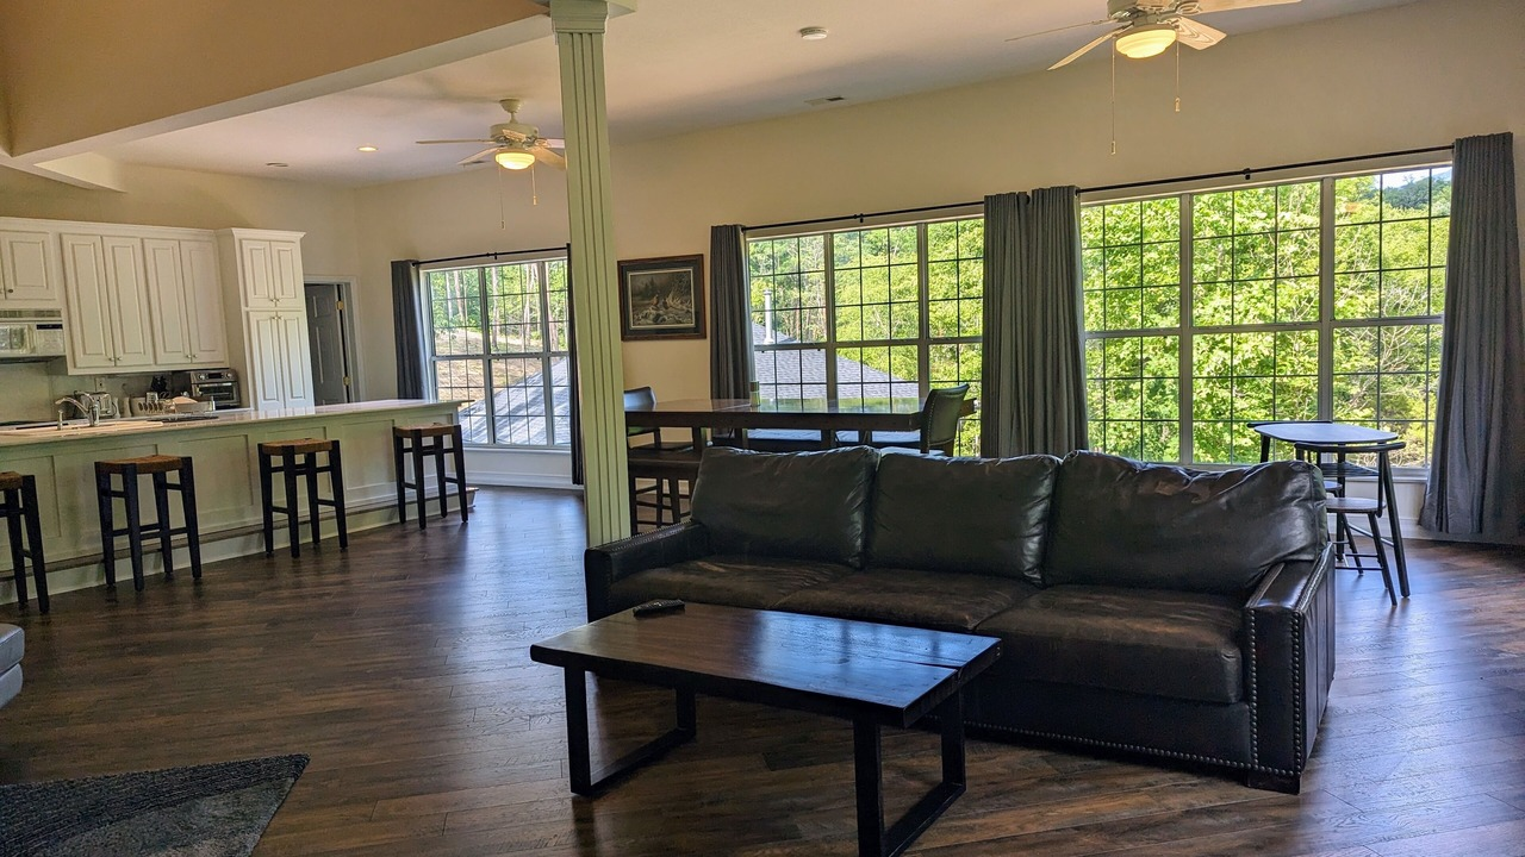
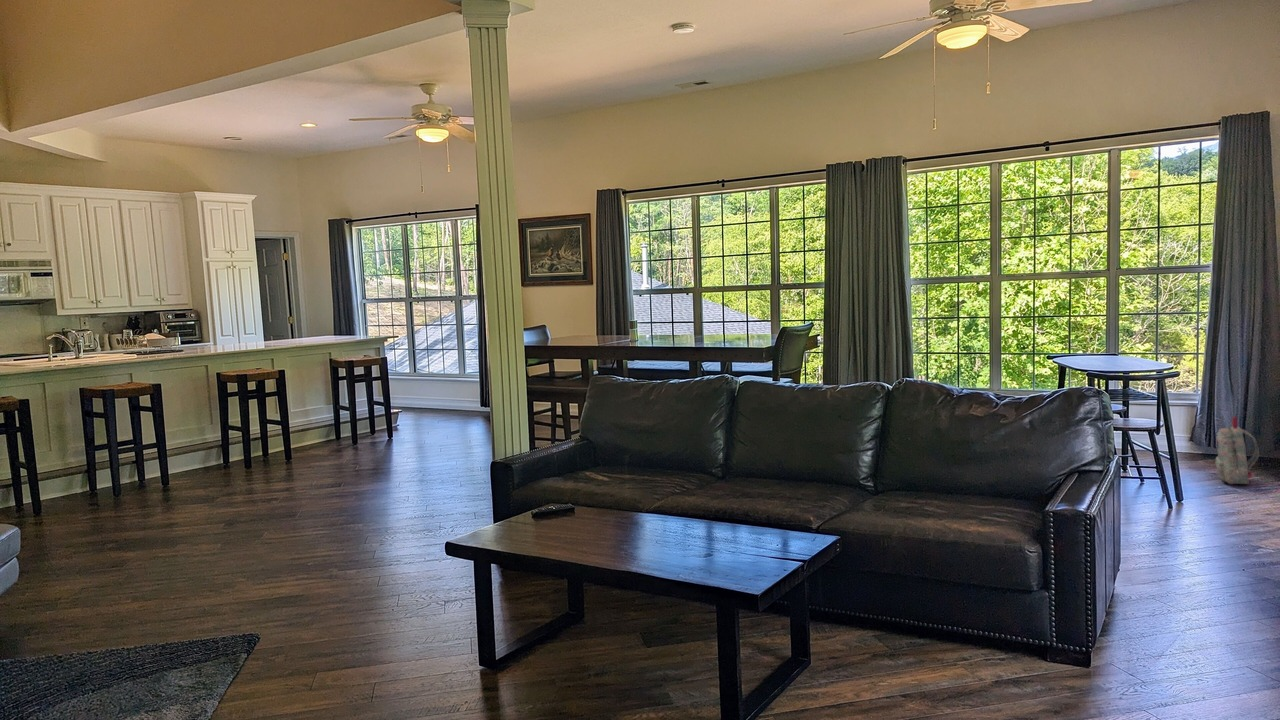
+ backpack (1237, 449)
